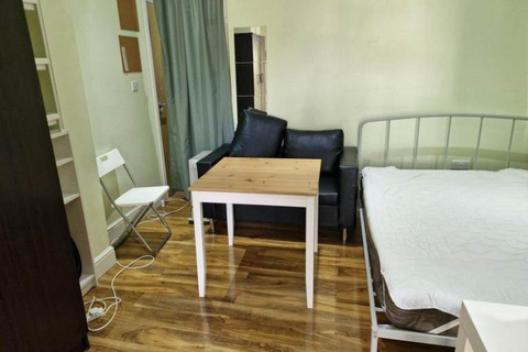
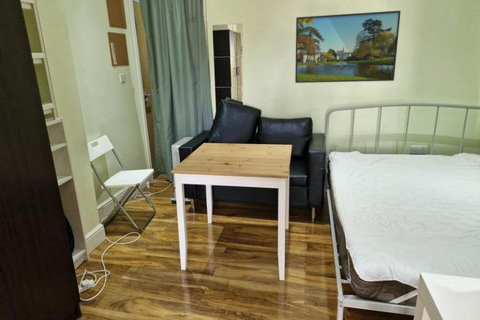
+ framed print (344, 48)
